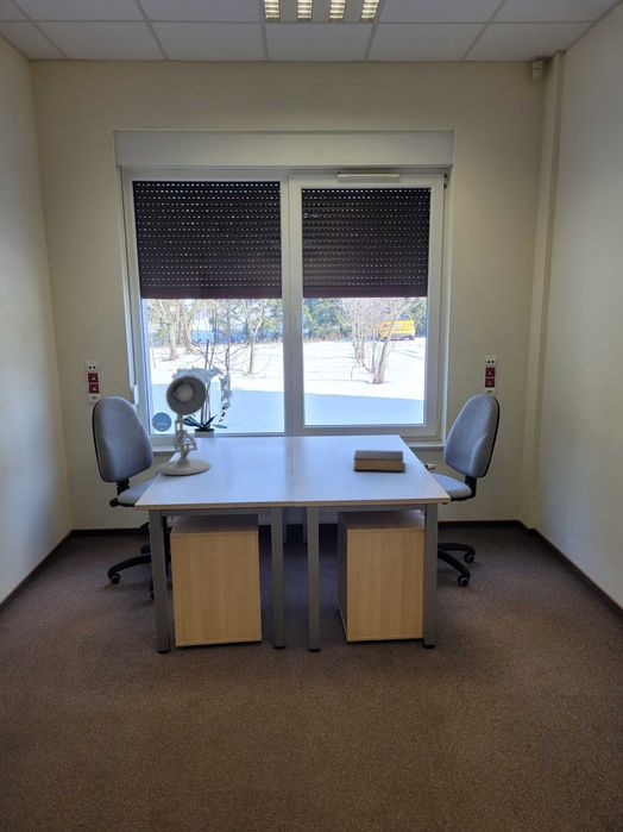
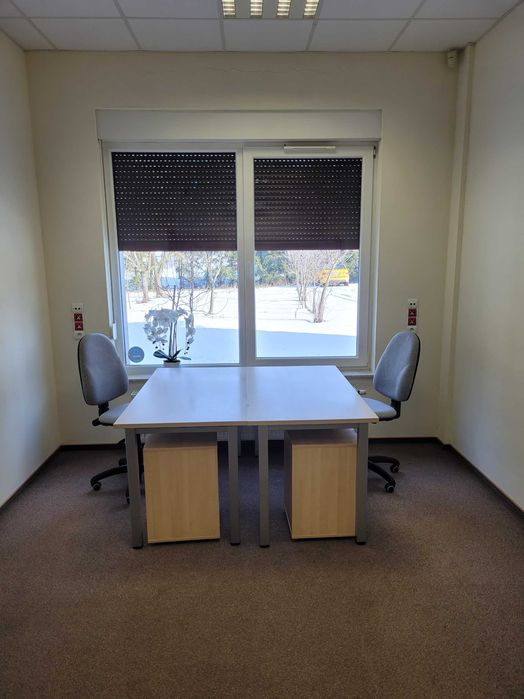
- book (378, 459)
- desk lamp (182, 421)
